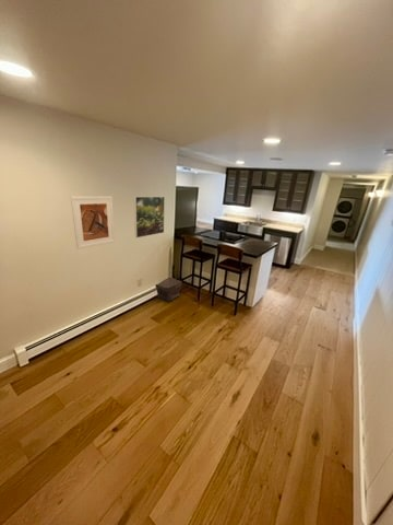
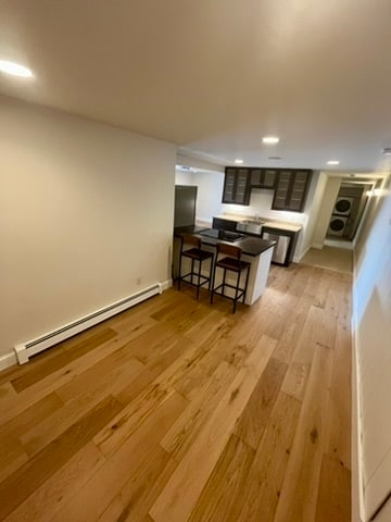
- pouch (168, 289)
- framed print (150, 215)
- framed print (95, 221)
